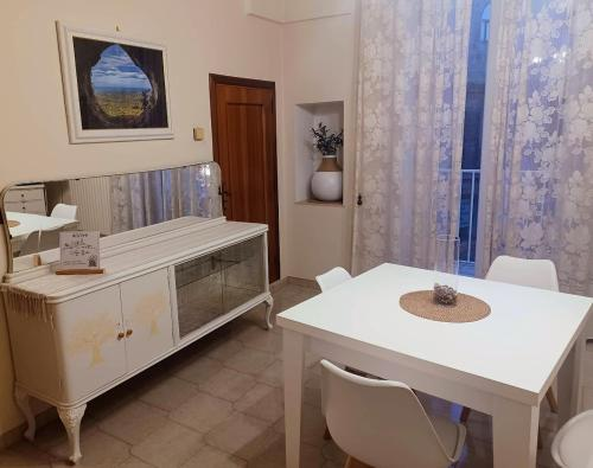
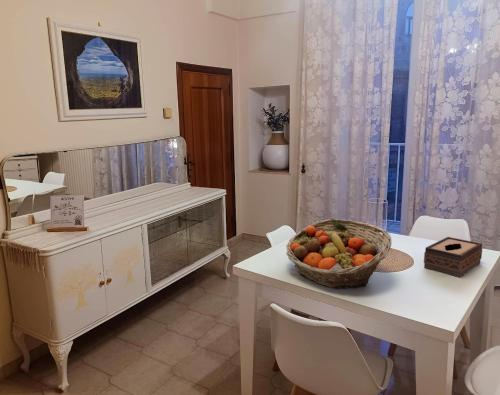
+ tissue box (453, 255)
+ fruit basket (336, 251)
